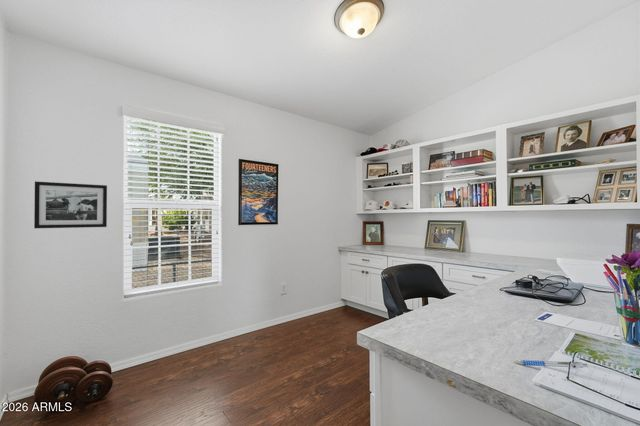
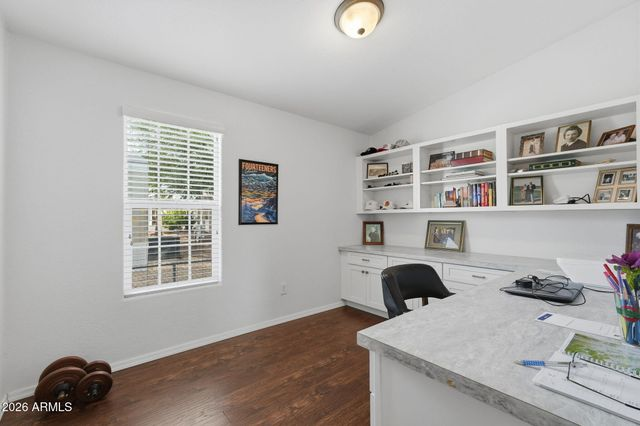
- picture frame (72, 205)
